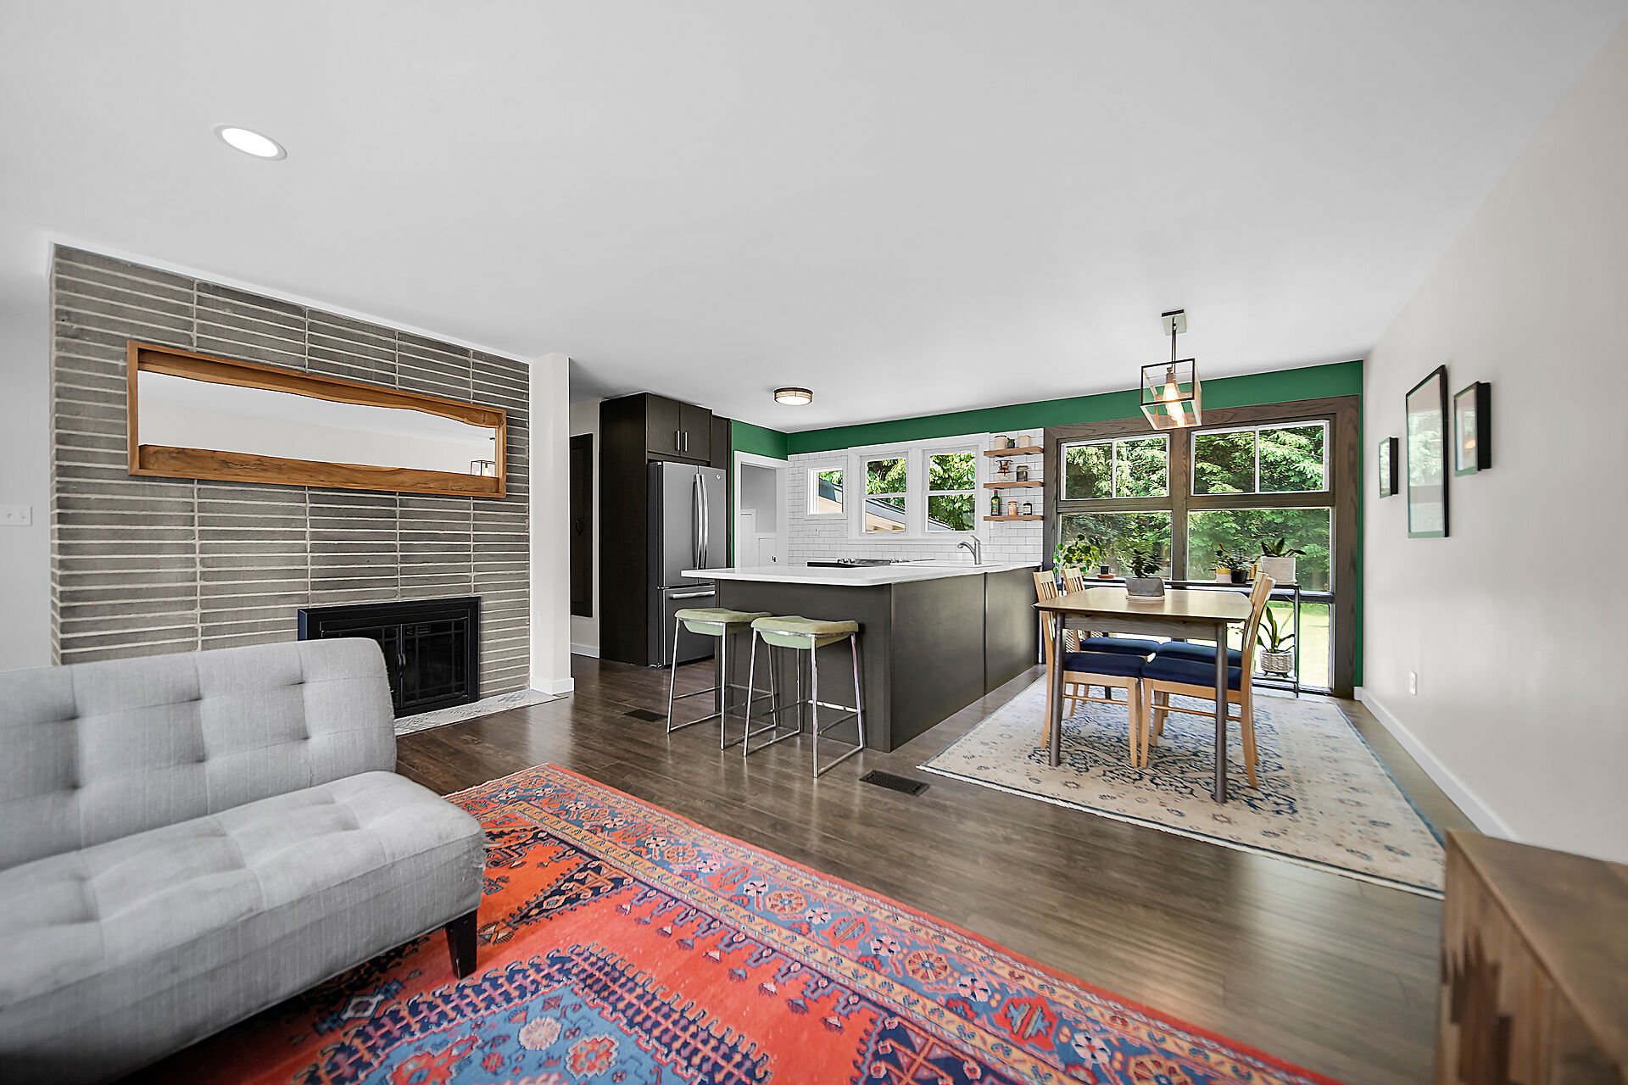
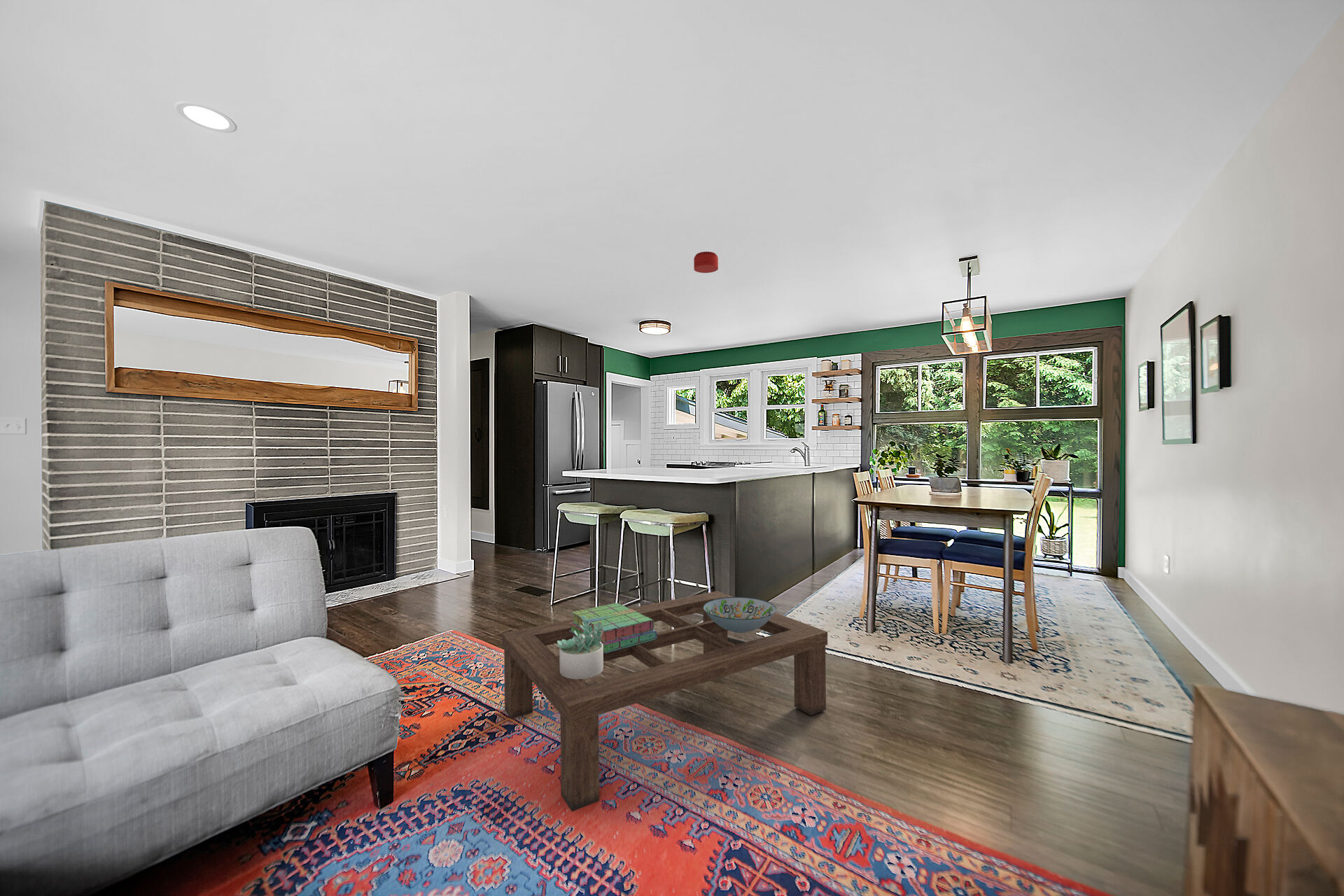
+ stack of books (612, 624)
+ succulent plant (580, 642)
+ smoke detector (706, 262)
+ decorative bowl (739, 617)
+ coffee table (664, 671)
